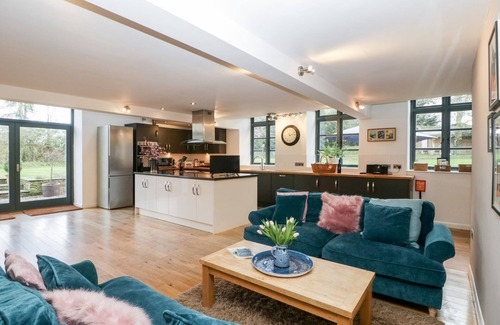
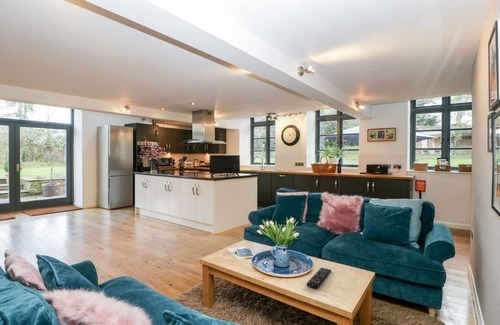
+ remote control (319, 276)
